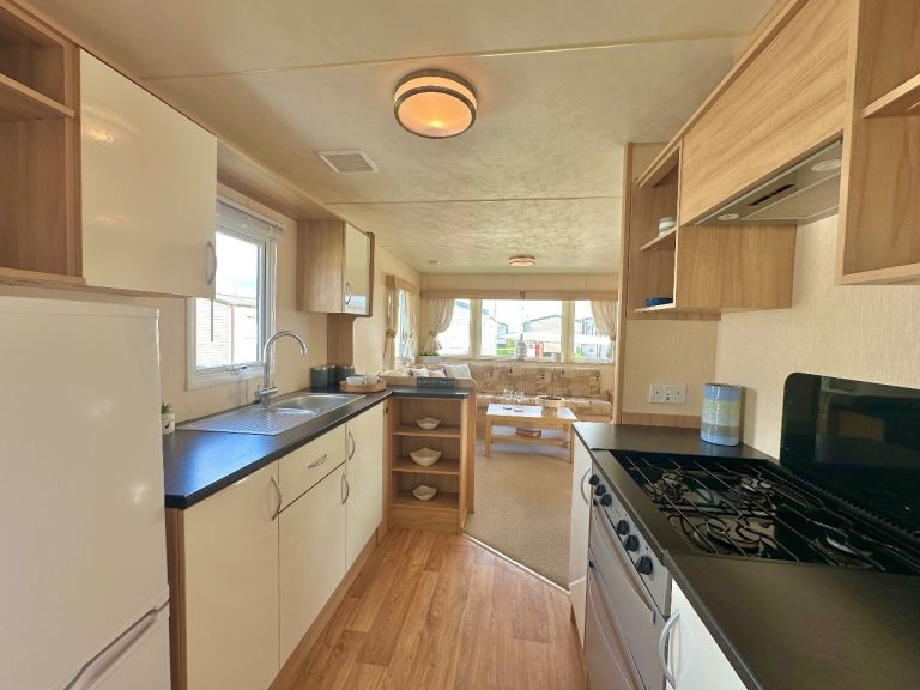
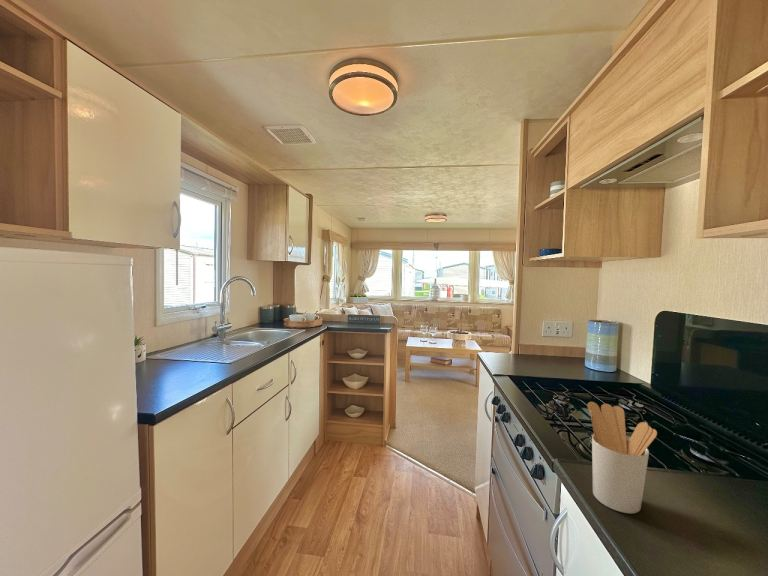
+ utensil holder (613, 451)
